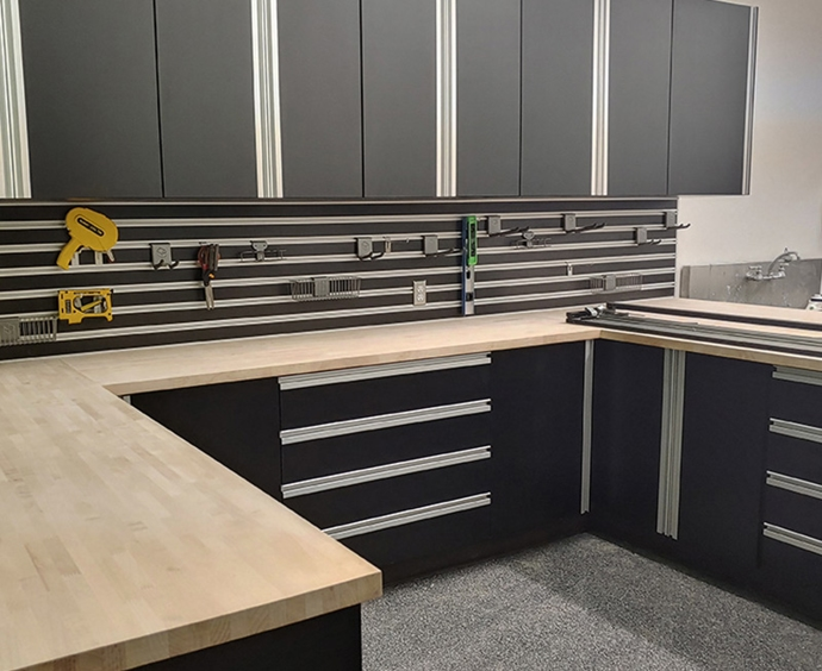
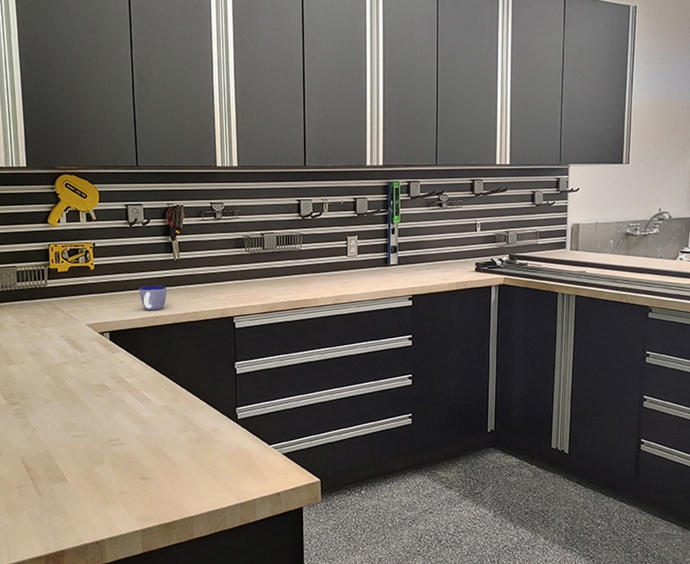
+ cup (152, 299)
